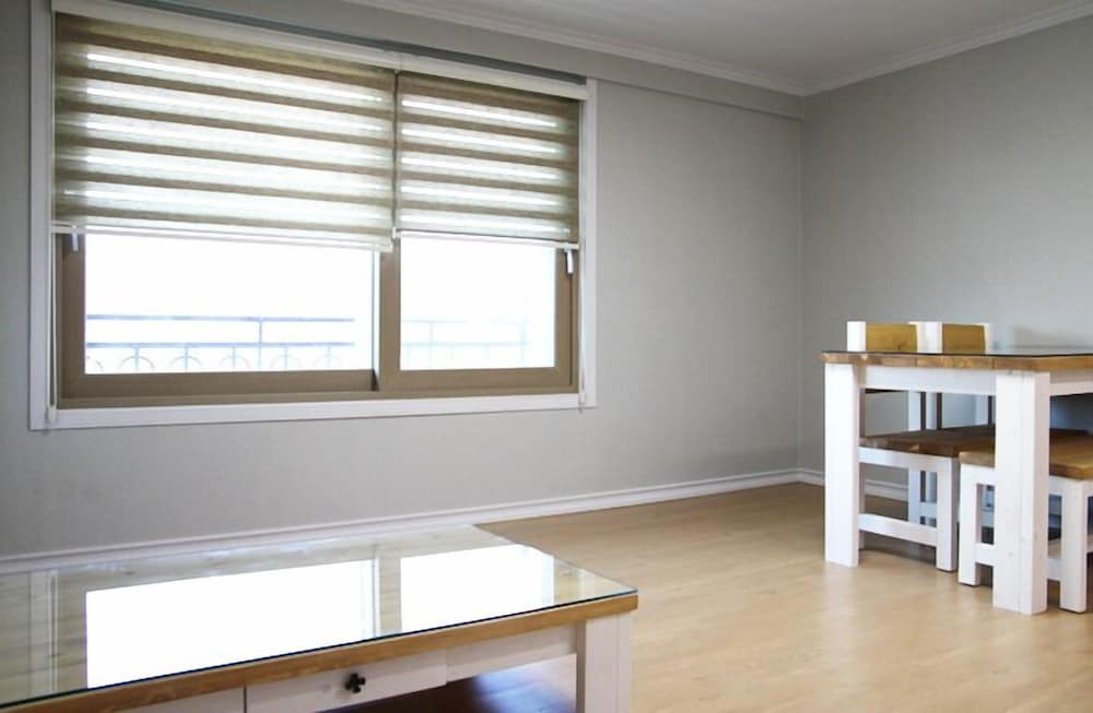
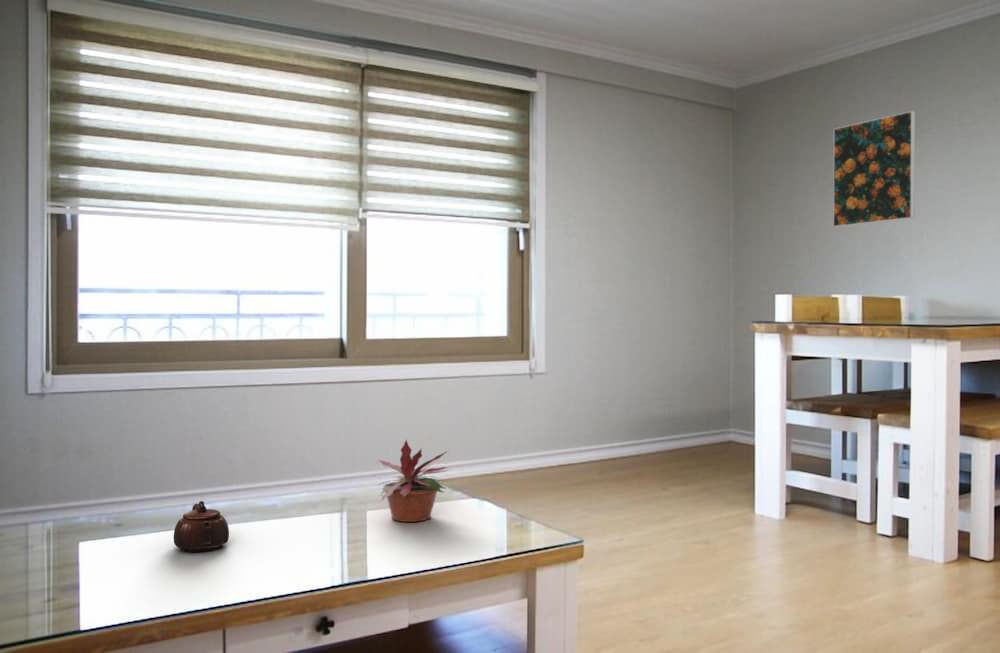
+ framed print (872, 171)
+ potted plant (411, 476)
+ teapot (201, 523)
